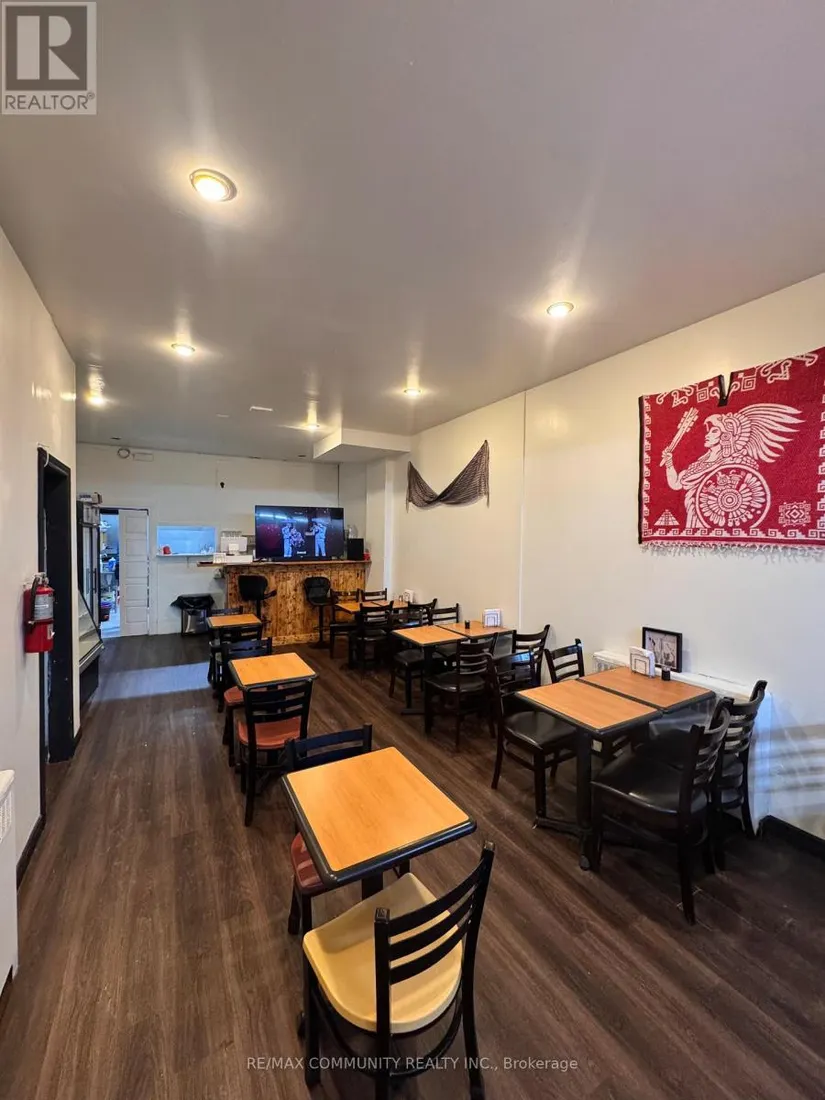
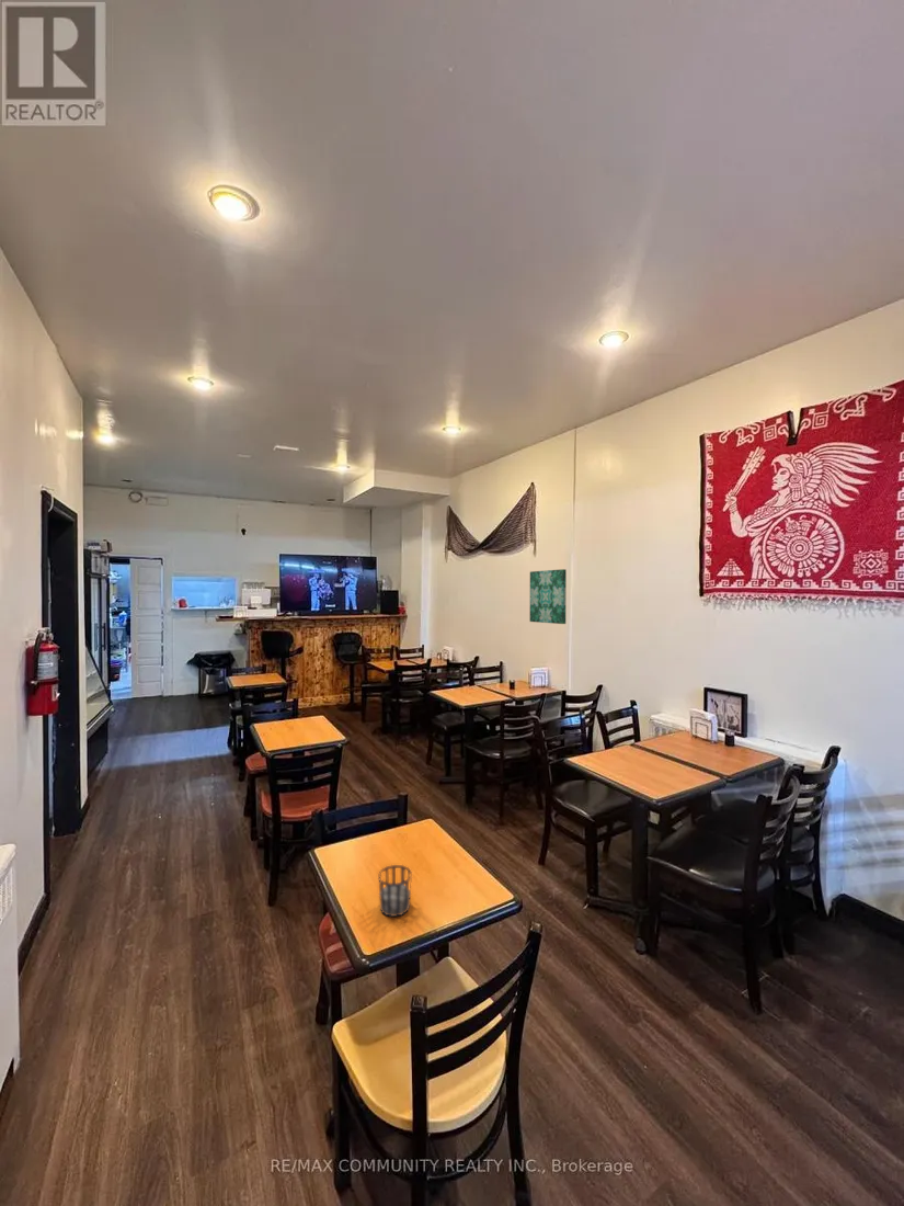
+ wall art (547, 596)
+ cup (394, 890)
